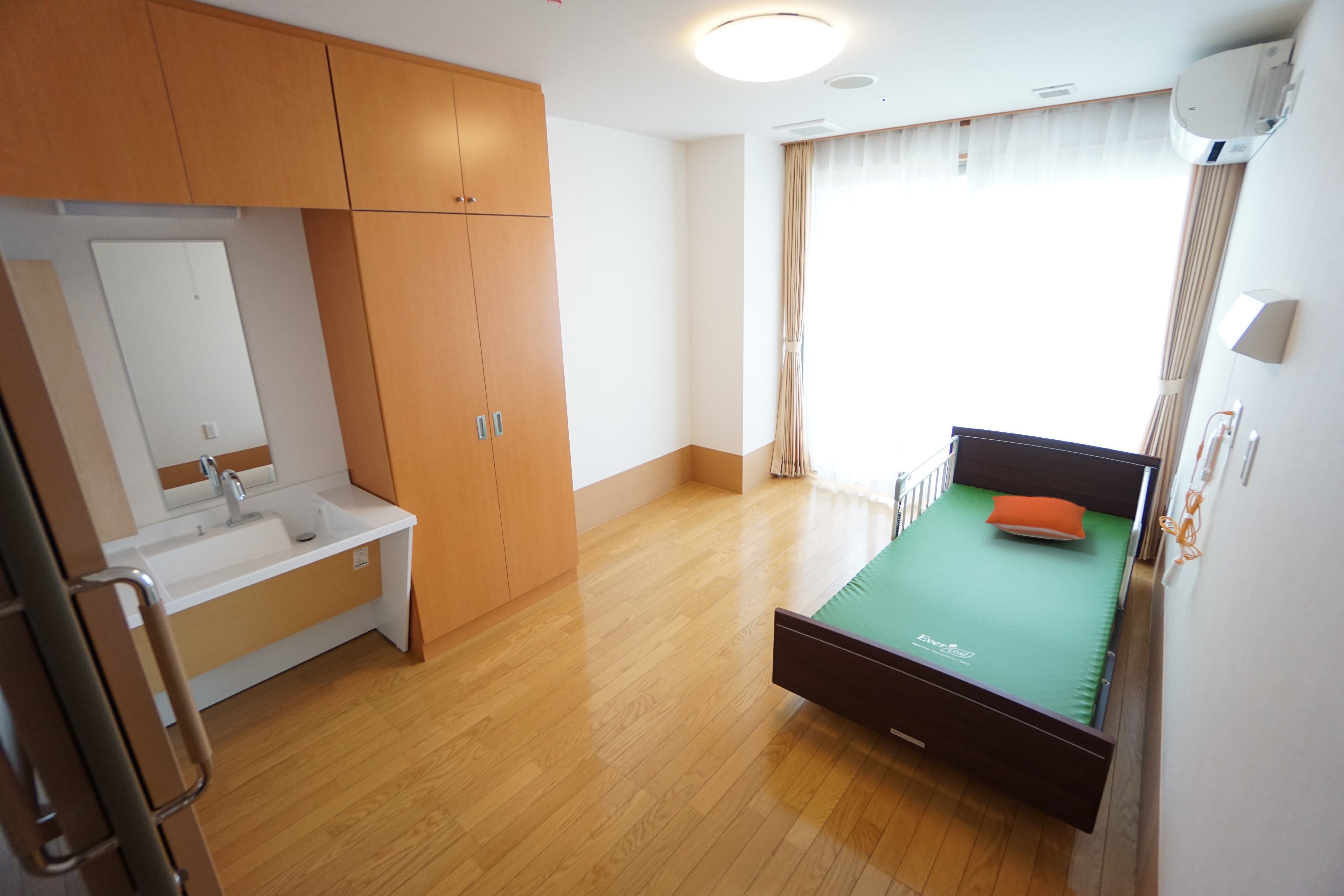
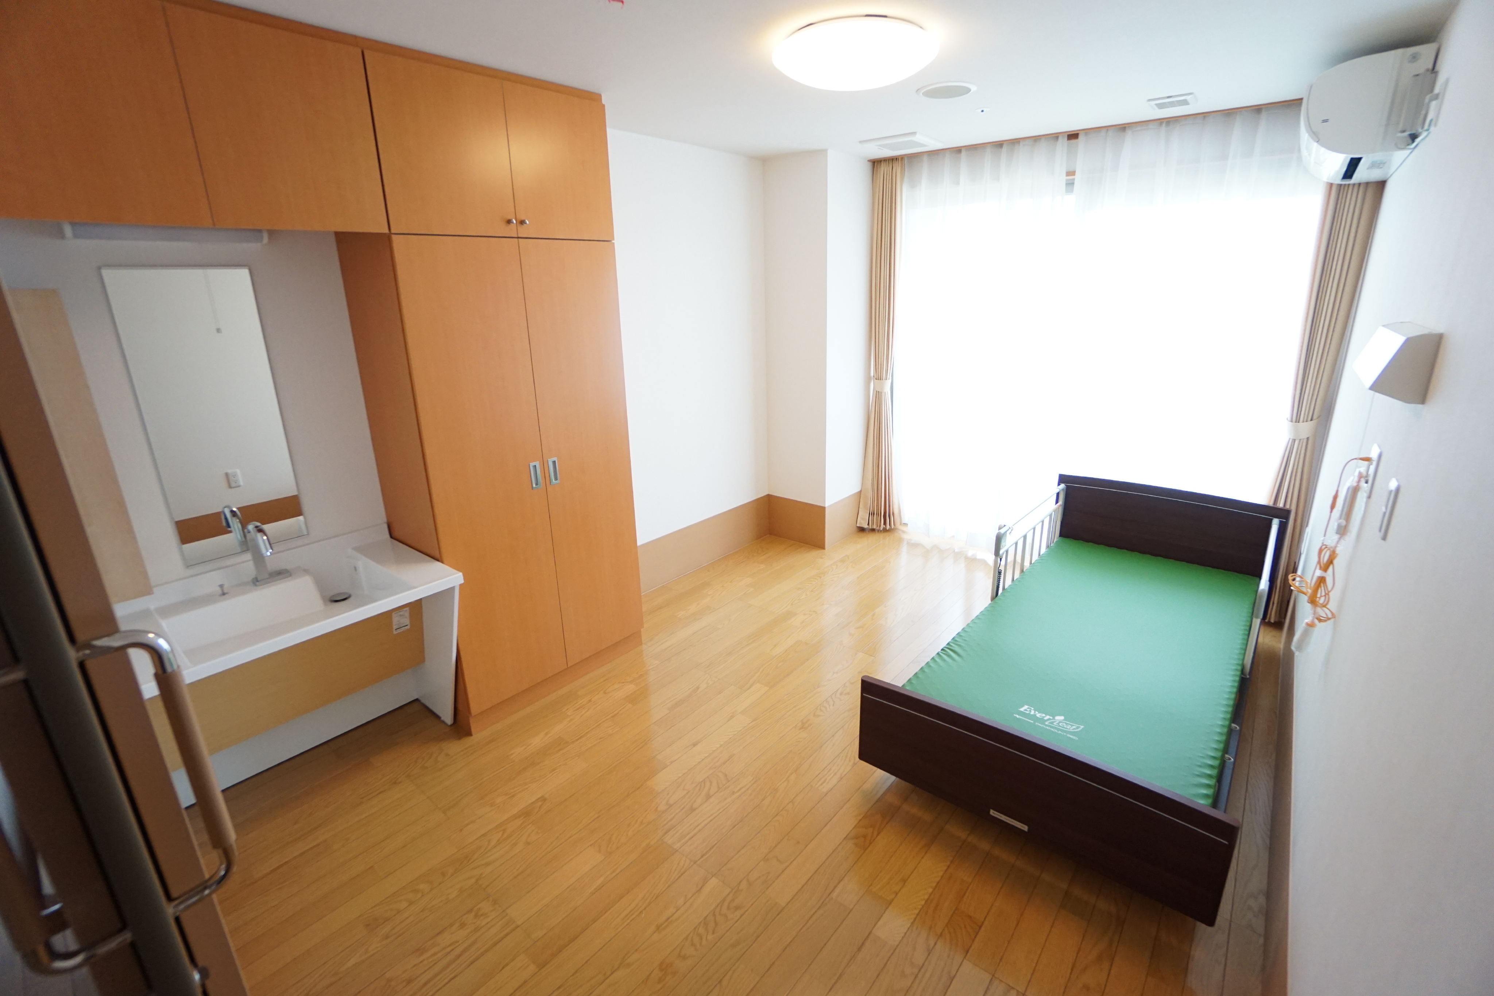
- pillow (1035, 516)
